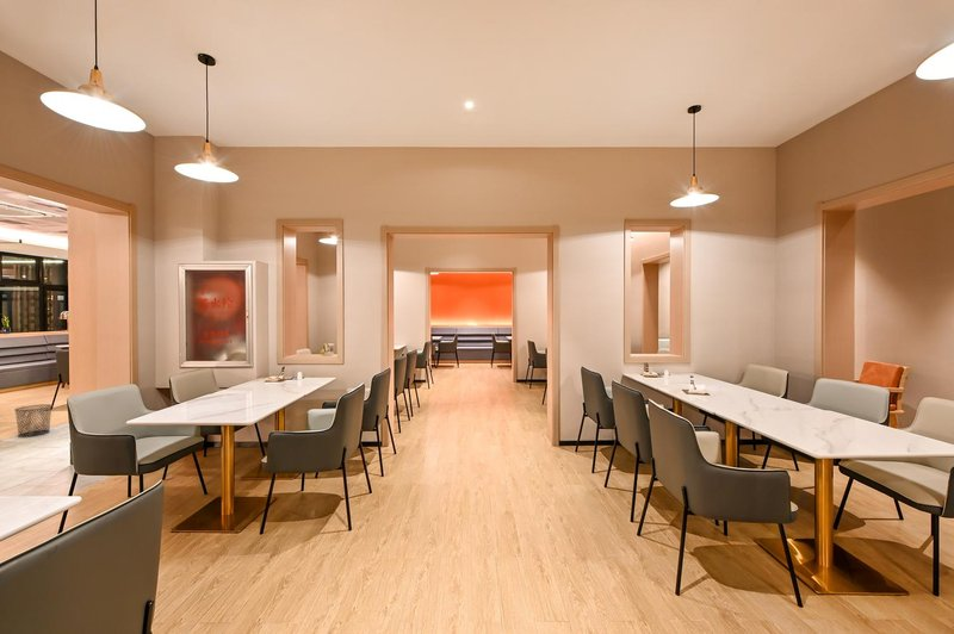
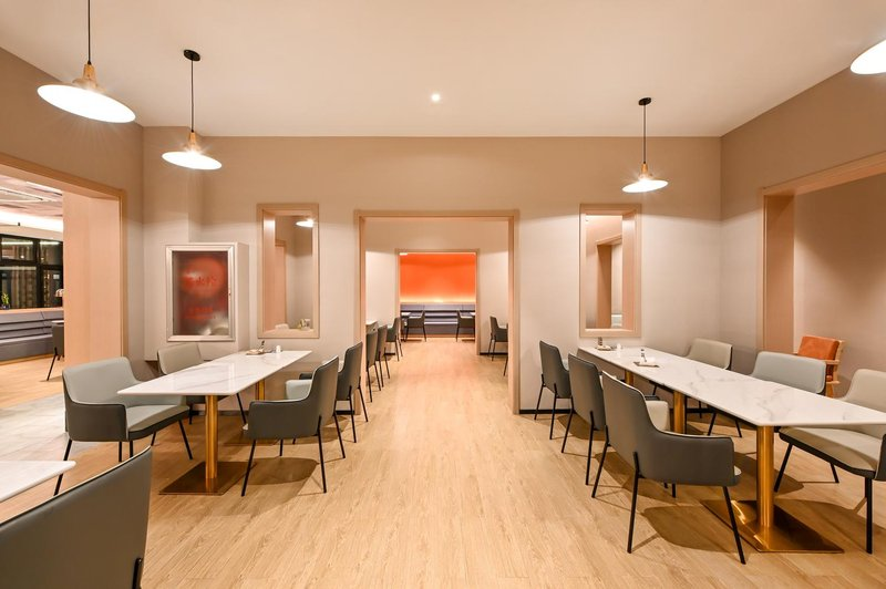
- waste bin (33, 419)
